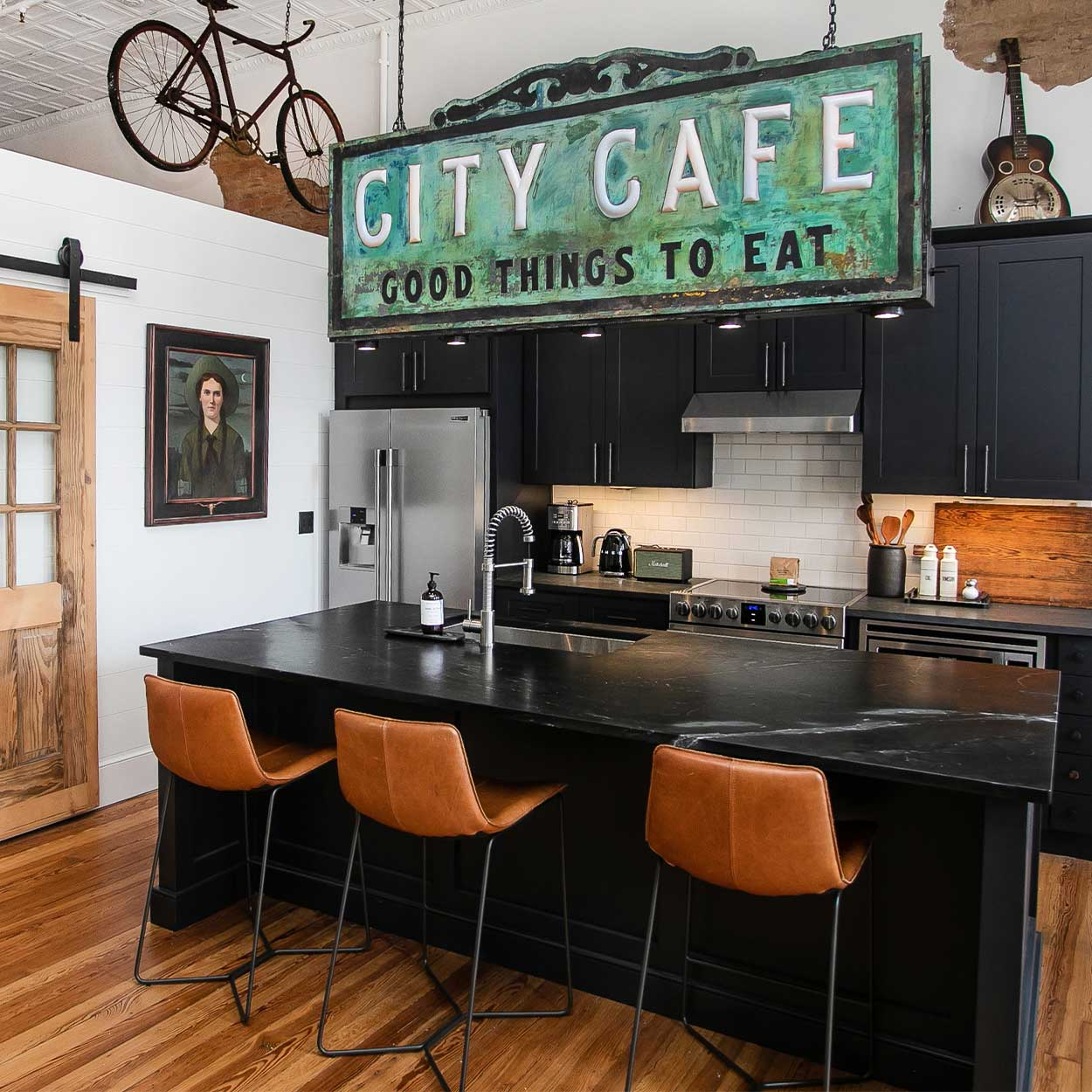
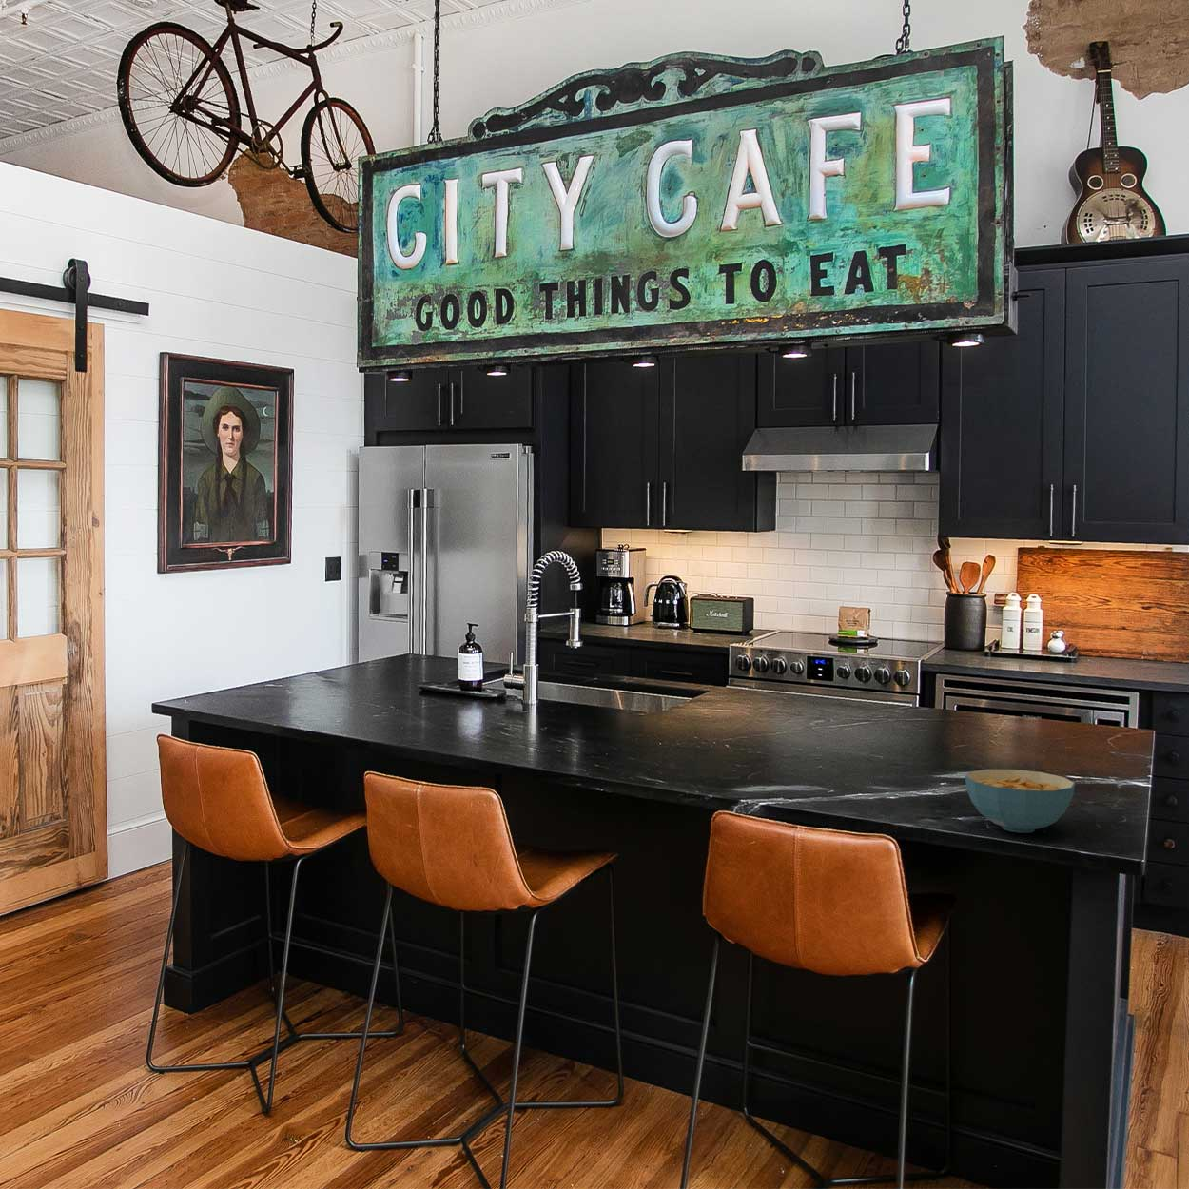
+ cereal bowl (1019, 804)
